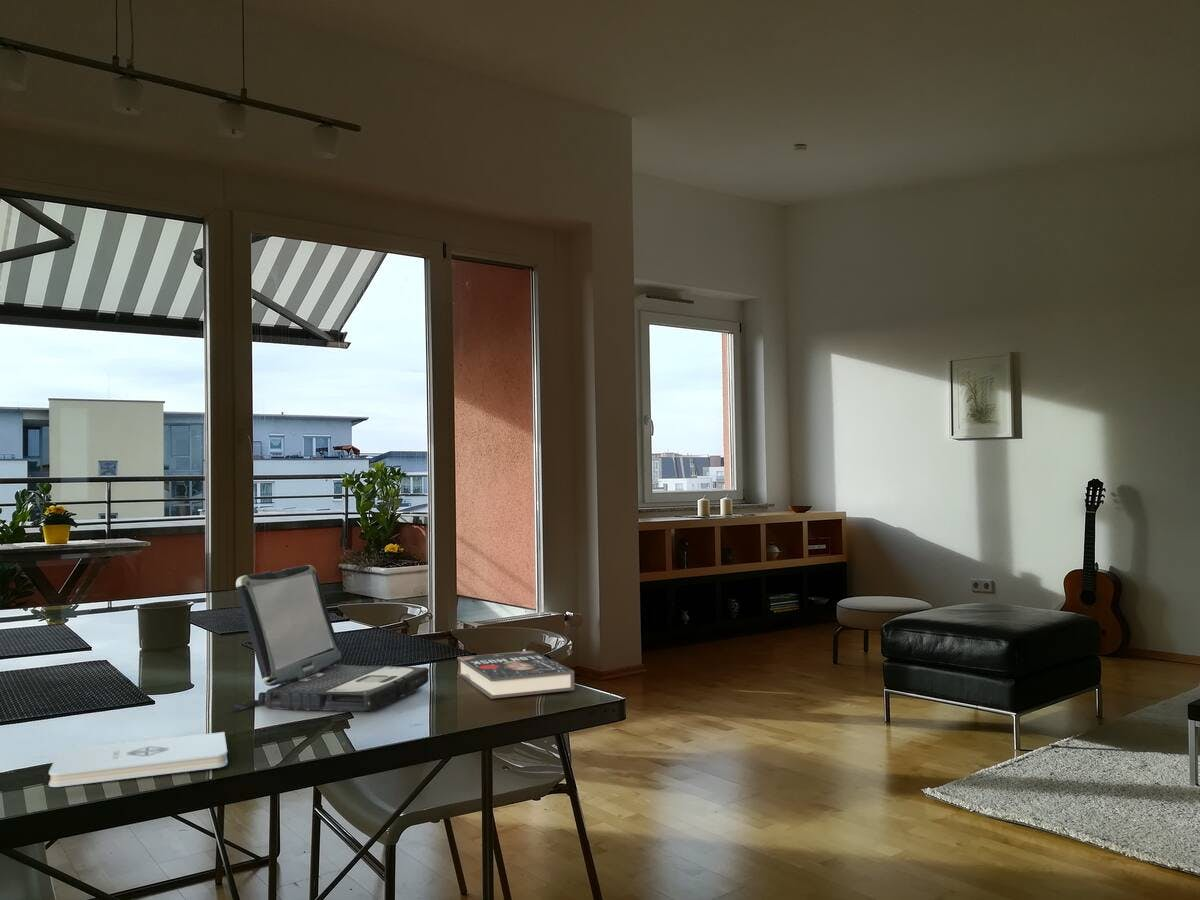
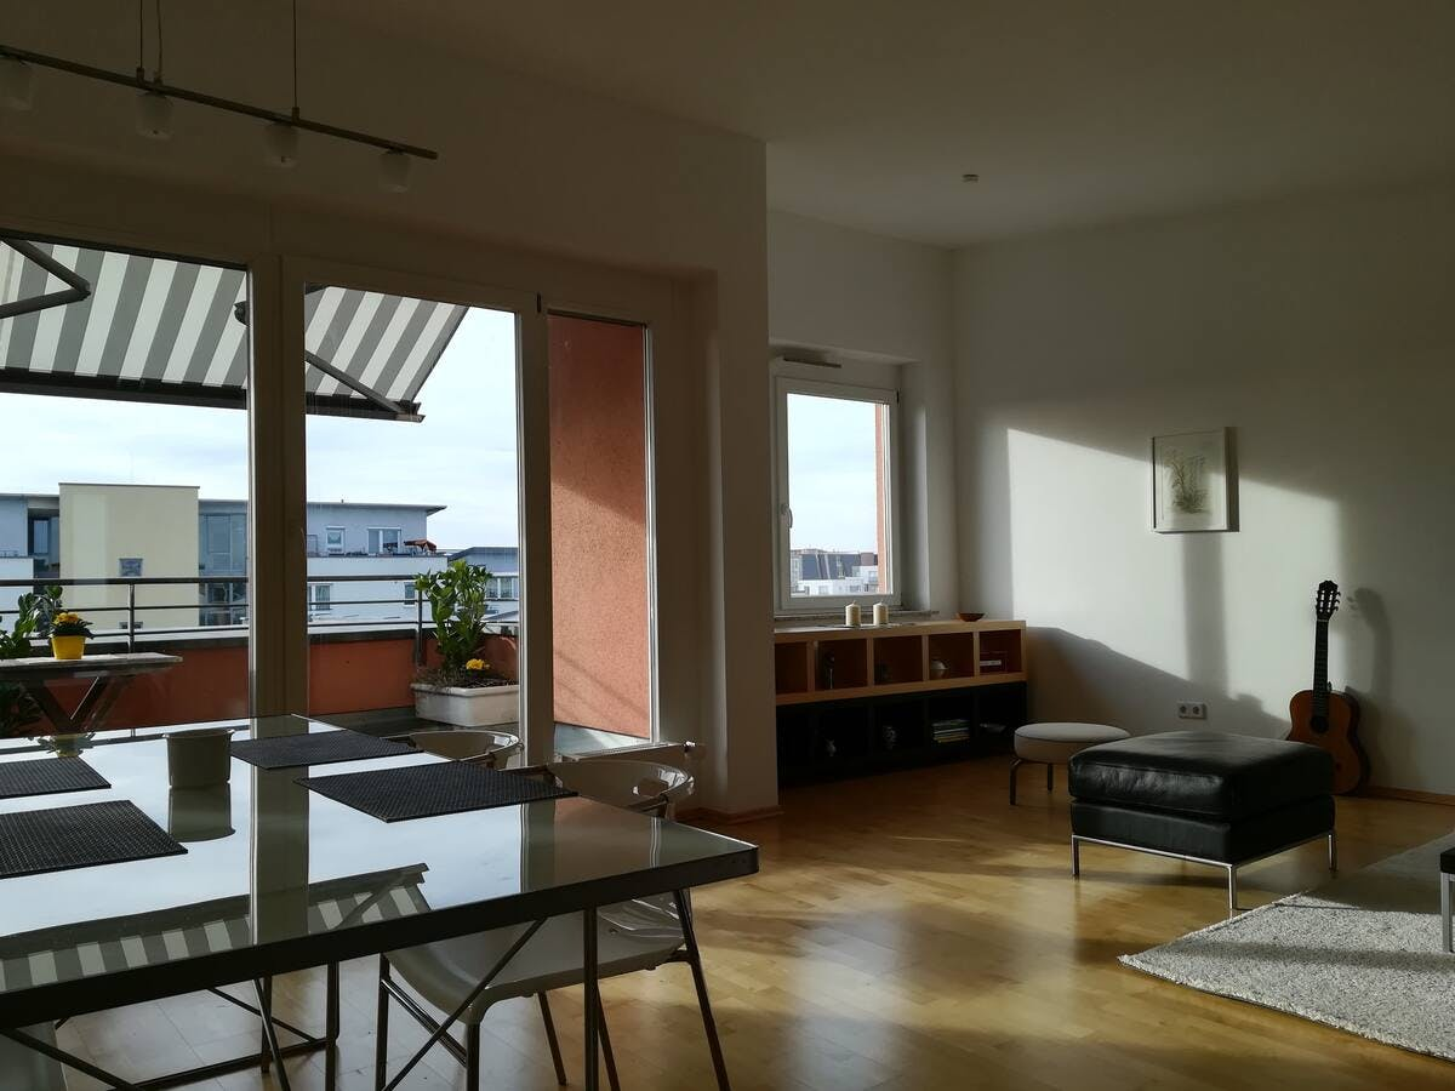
- notepad (142, 757)
- book (513, 672)
- laptop (331, 632)
